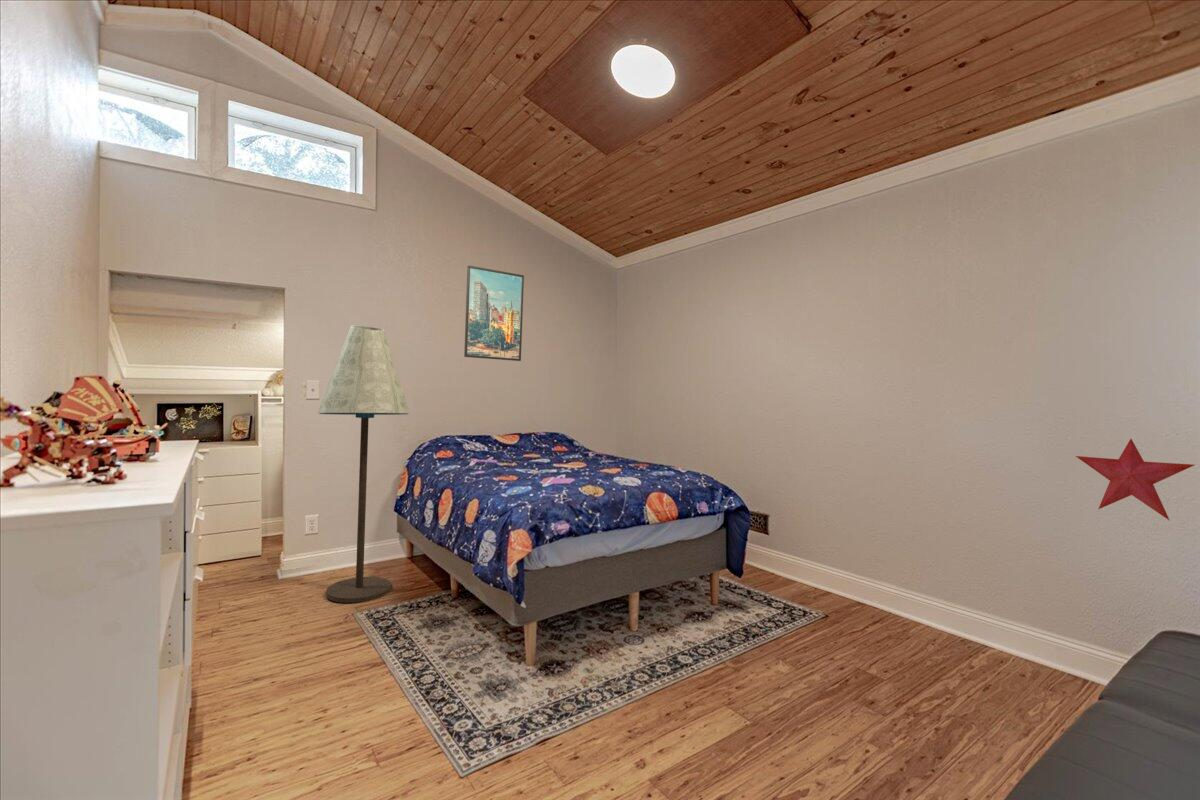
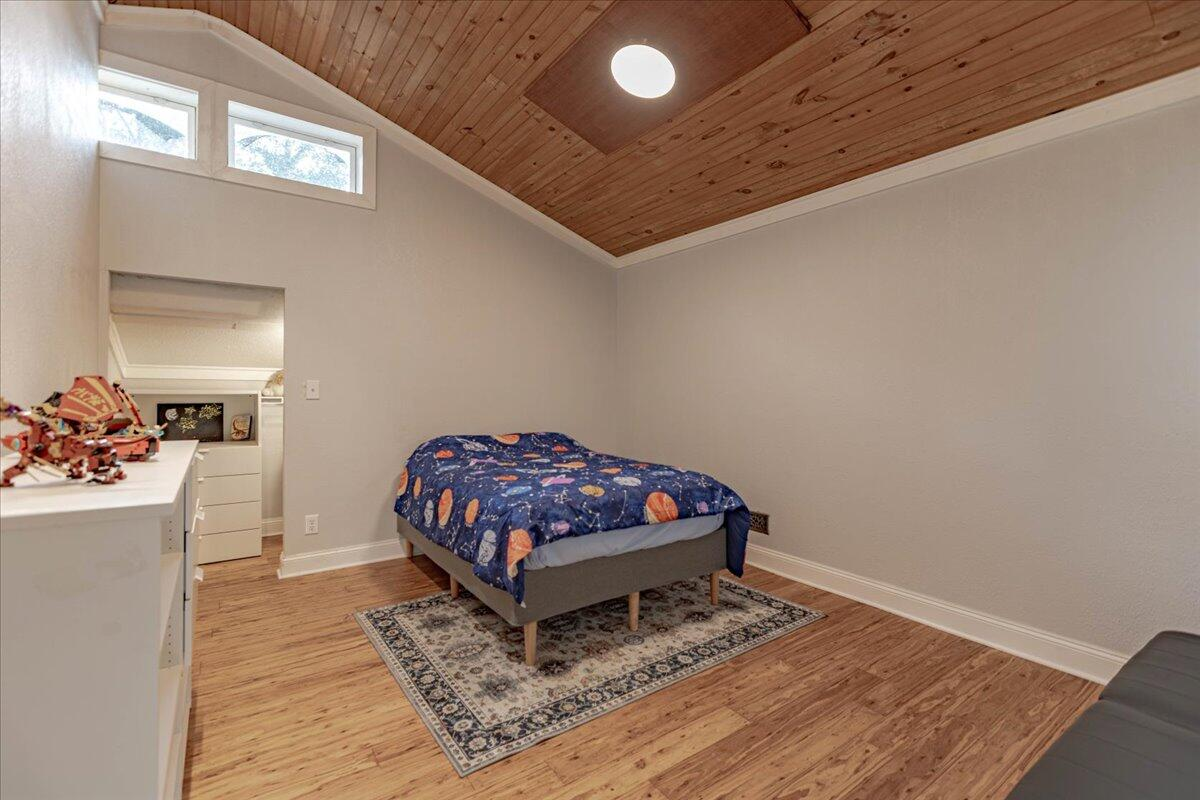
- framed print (495, 314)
- decorative star (1130, 476)
- floor lamp (363, 458)
